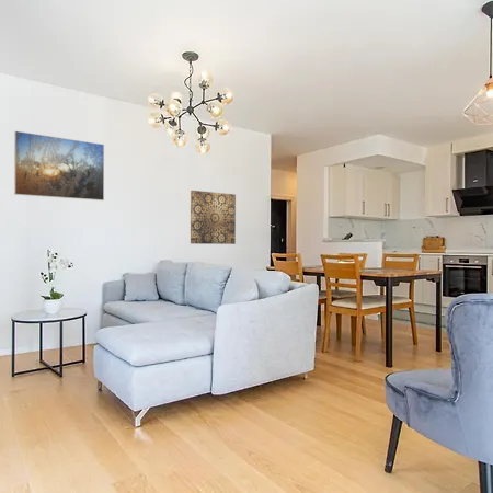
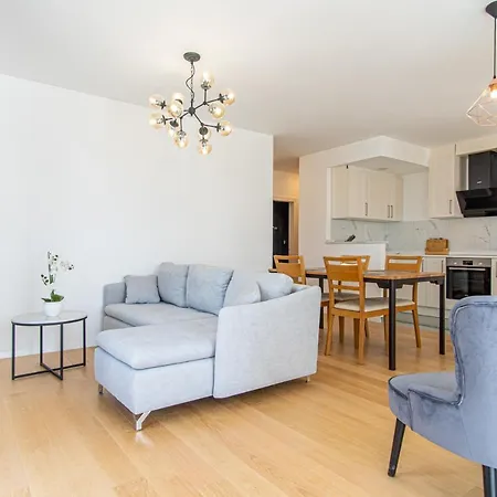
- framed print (61, 168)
- wall art (214, 218)
